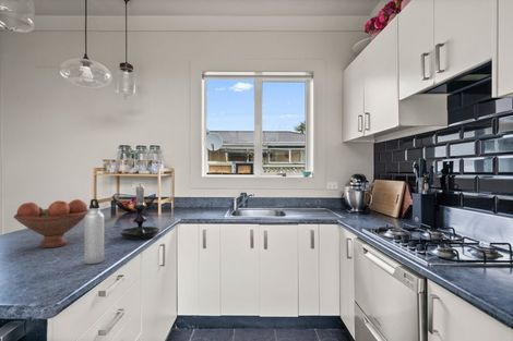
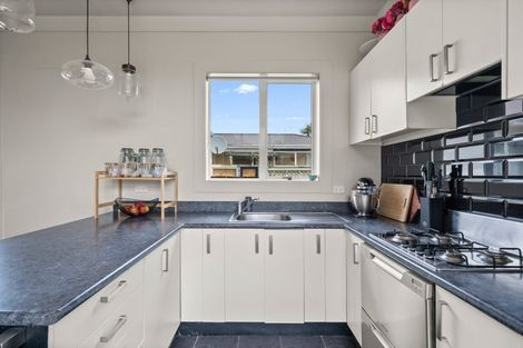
- candle holder (139, 209)
- fruit bowl (53, 222)
- water bottle (94, 230)
